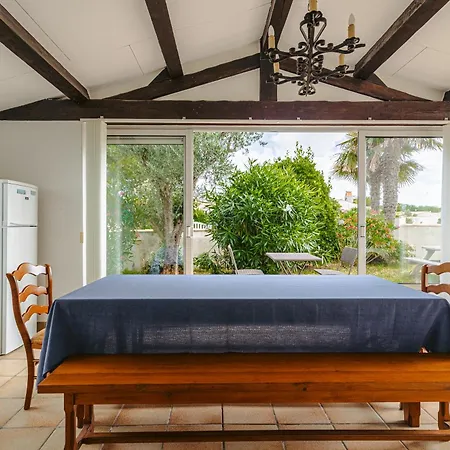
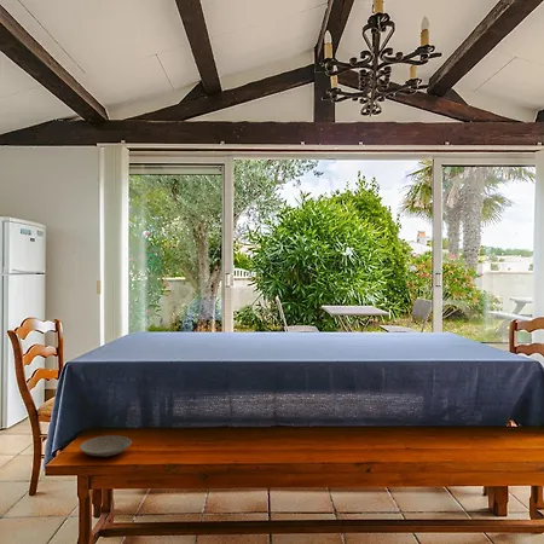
+ plate (105, 447)
